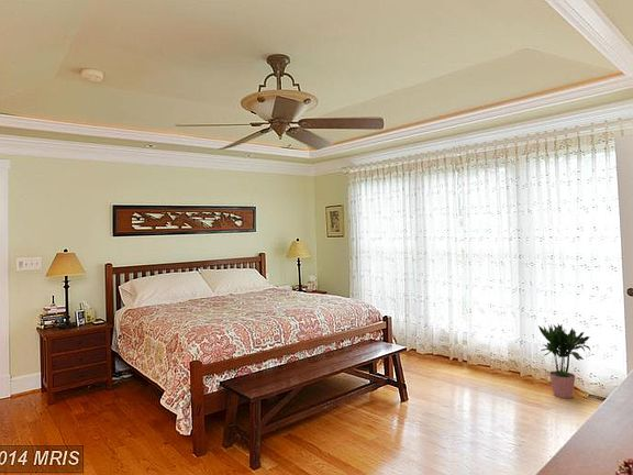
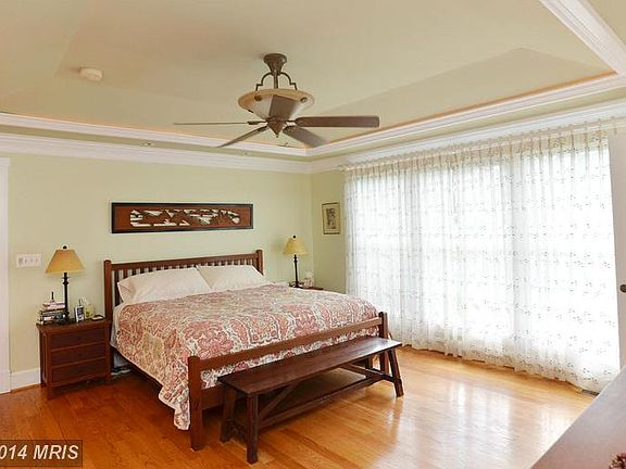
- potted plant (567, 358)
